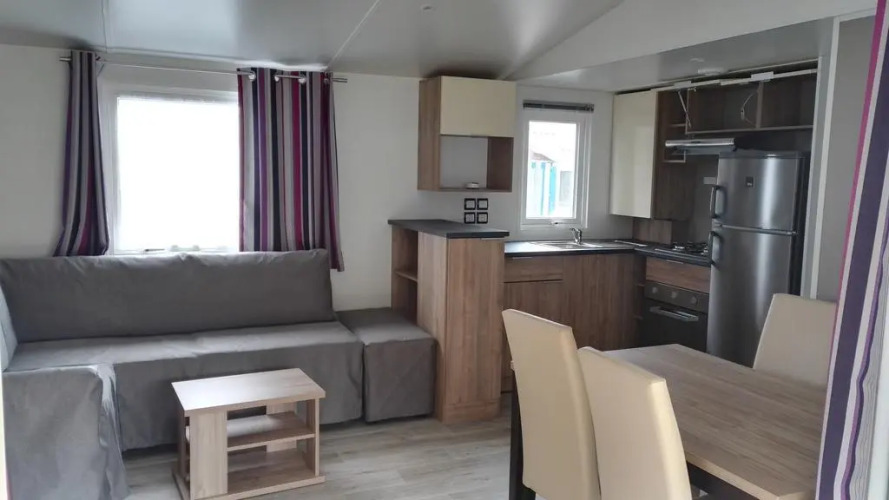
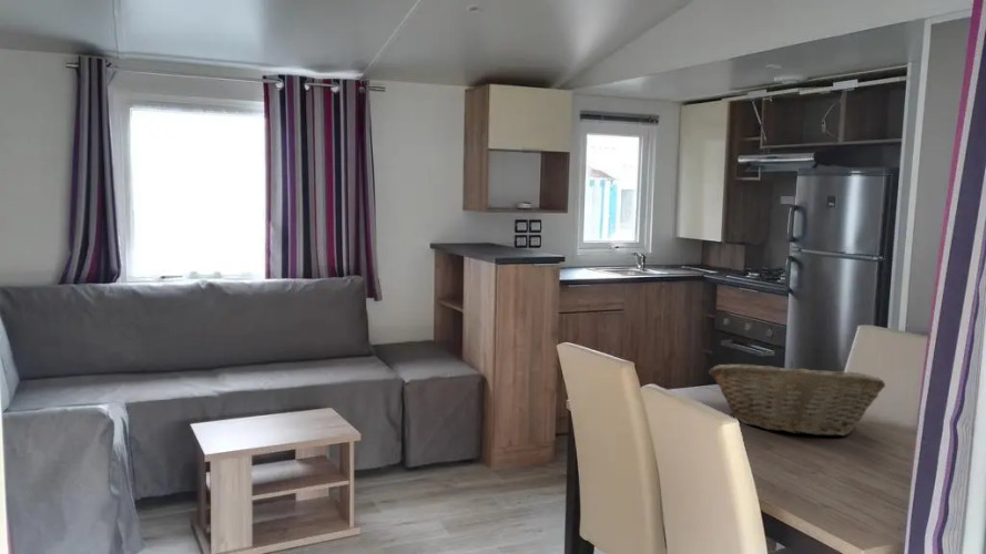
+ fruit basket (793, 390)
